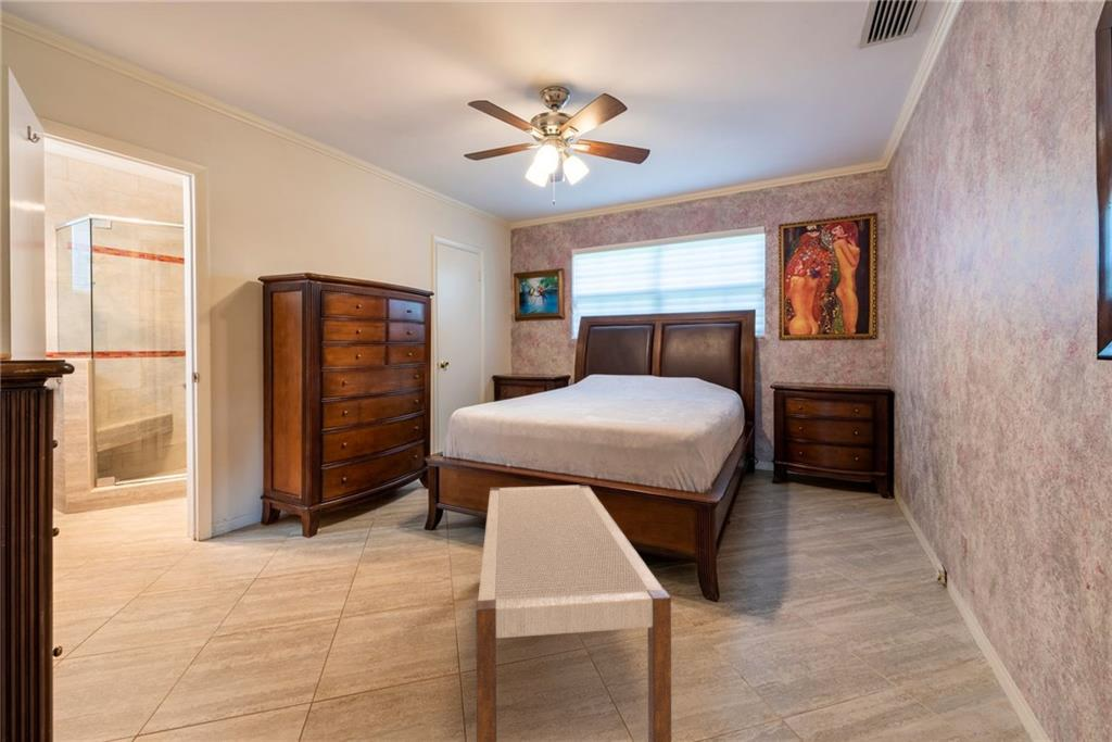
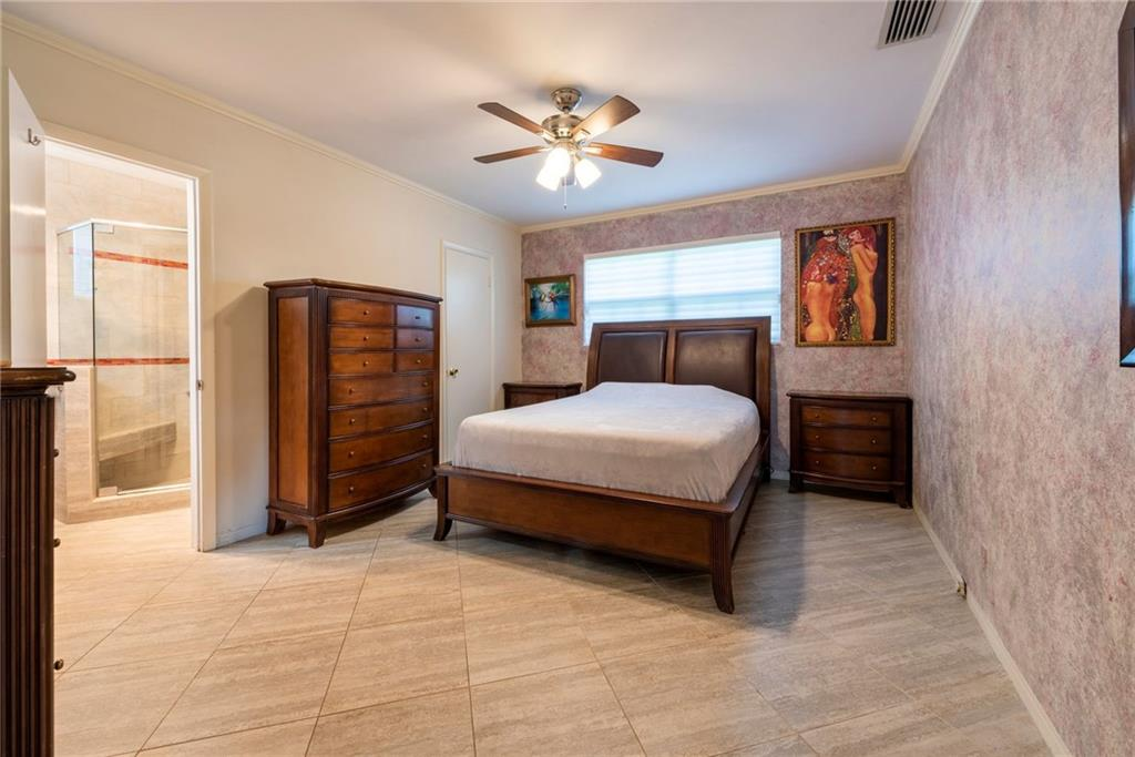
- bench (552, 583)
